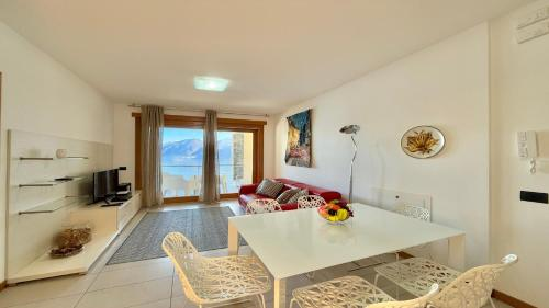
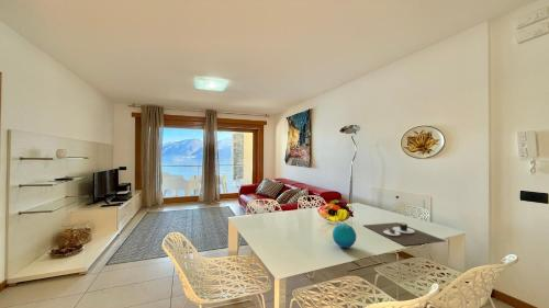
+ decorative orb (344, 235)
+ place mat (400, 228)
